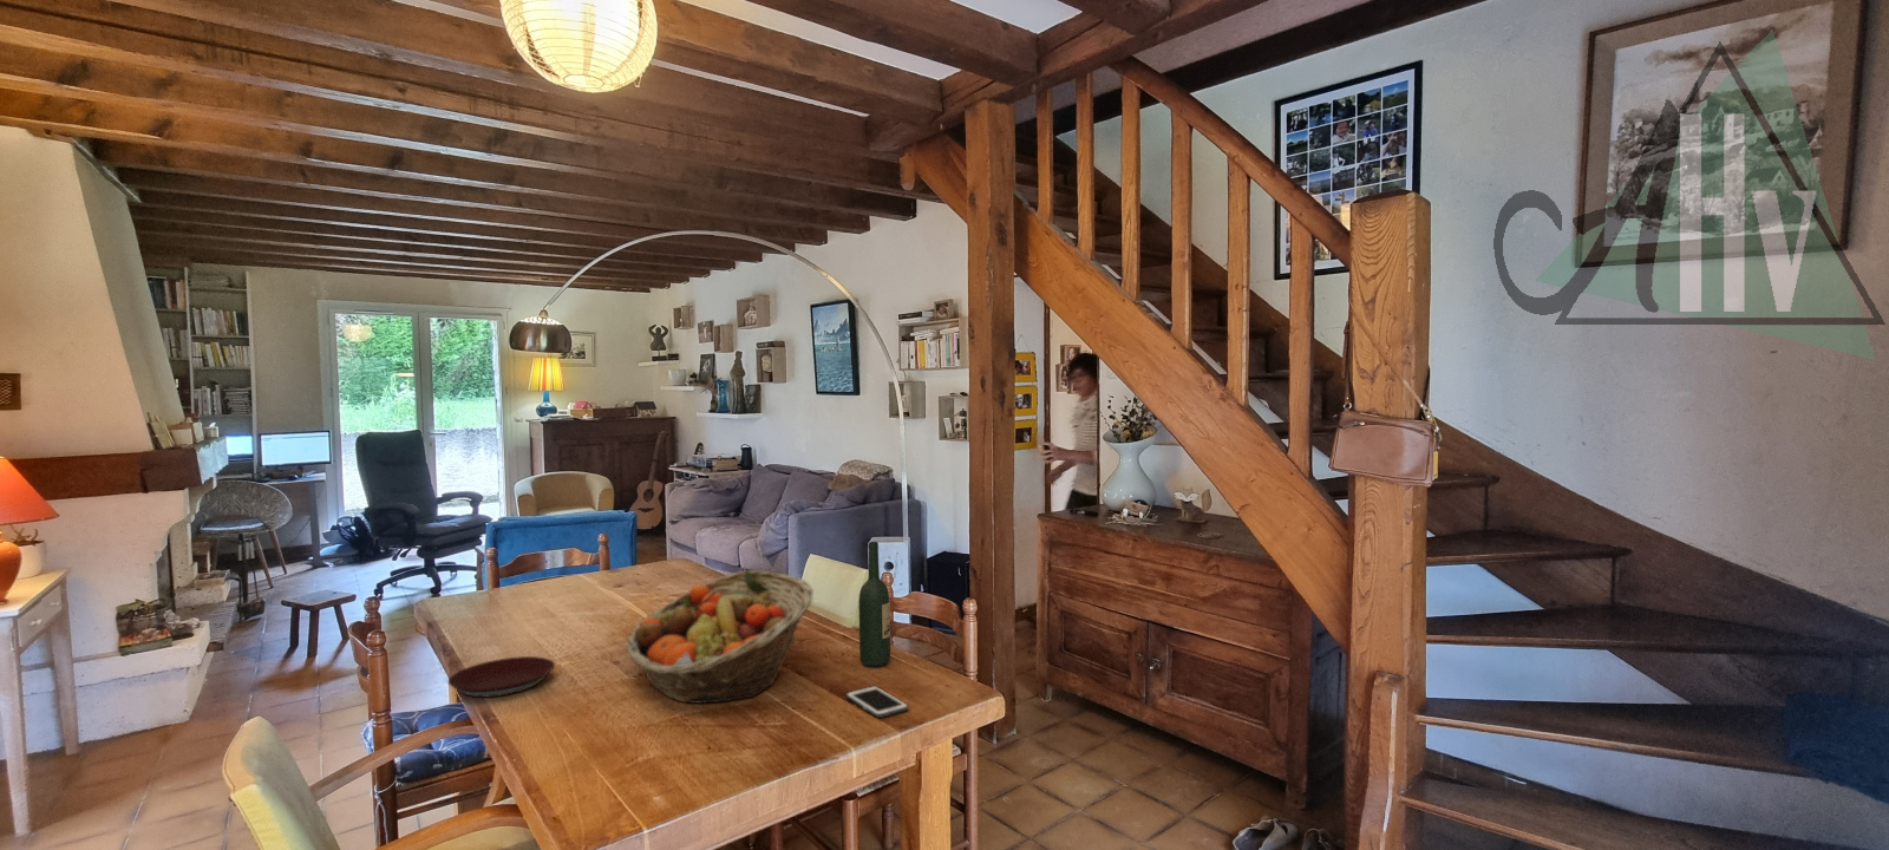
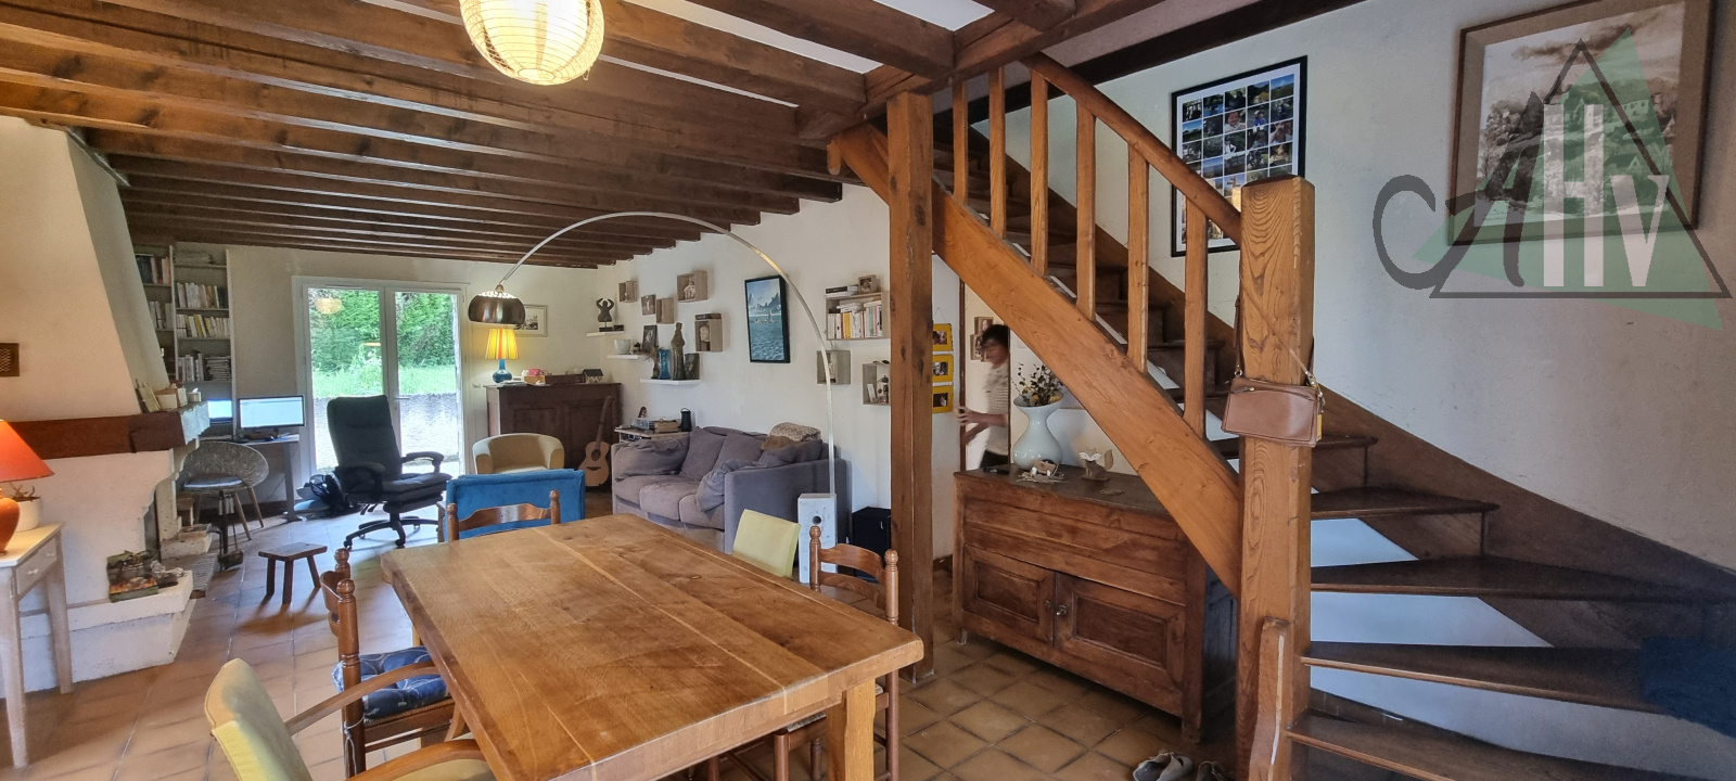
- cell phone (876, 701)
- wine bottle (873, 602)
- fruit basket (722, 632)
- plate (502, 678)
